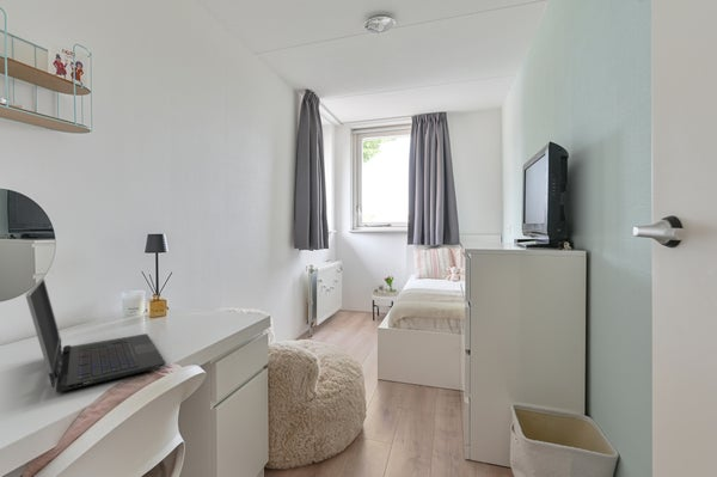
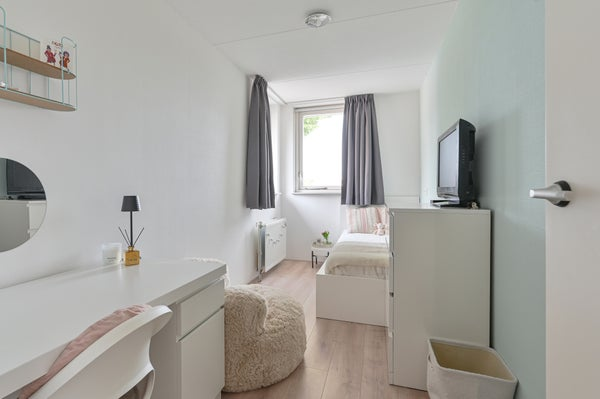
- laptop computer (100, 341)
